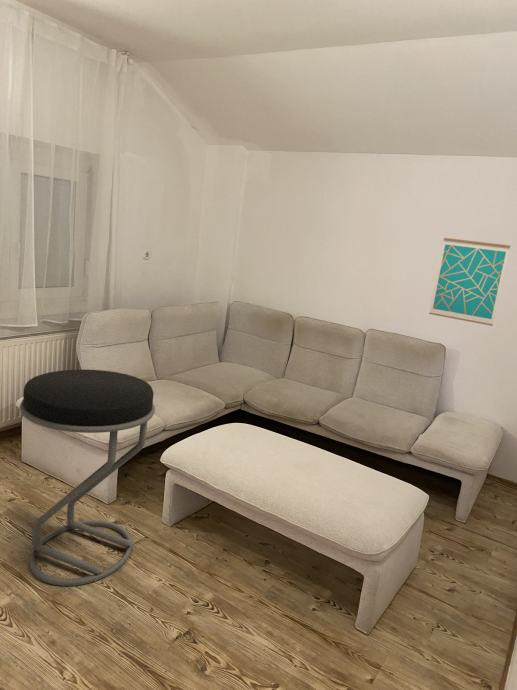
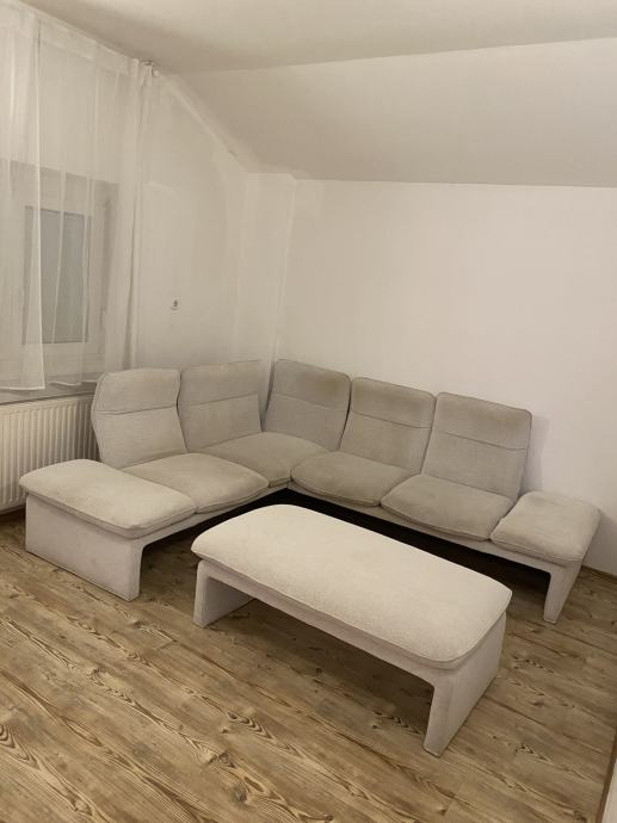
- wall art (468, 281)
- stool (89, 476)
